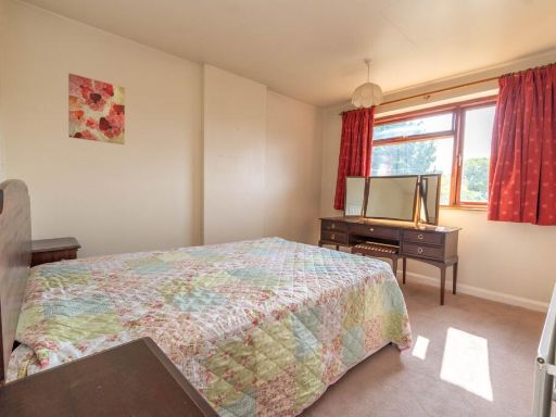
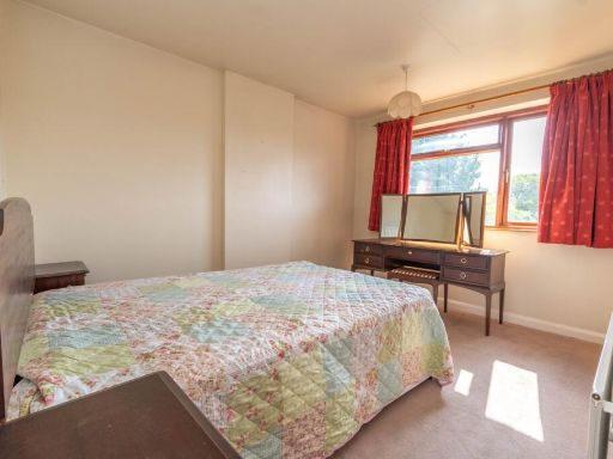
- wall art (98, 111)
